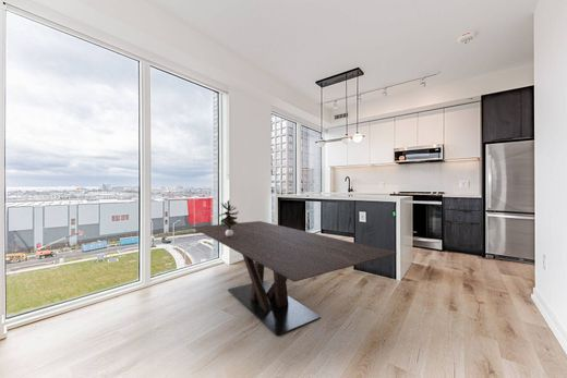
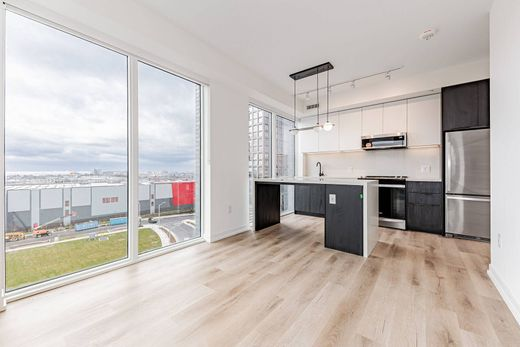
- potted plant (228, 217)
- dining table (269, 268)
